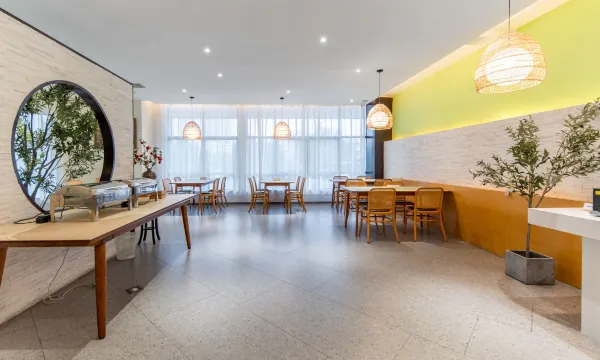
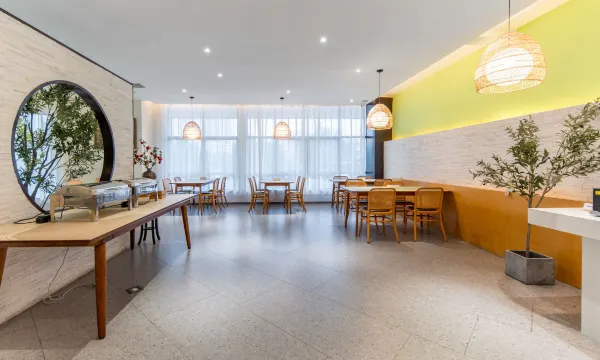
- wastebasket (125, 245)
